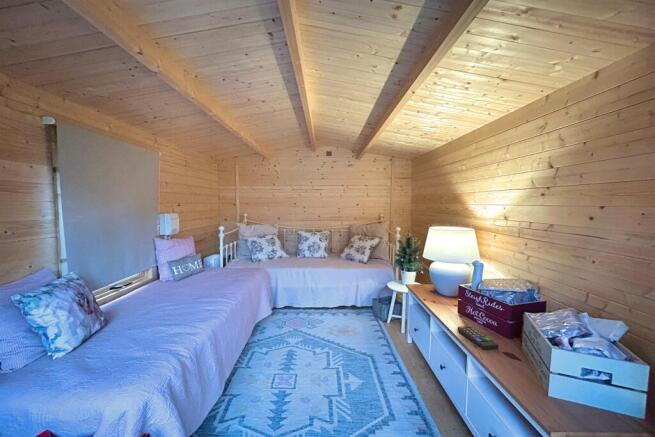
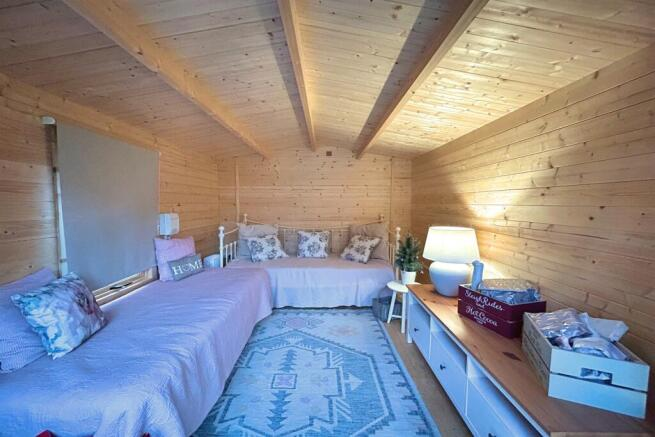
- remote control (476, 336)
